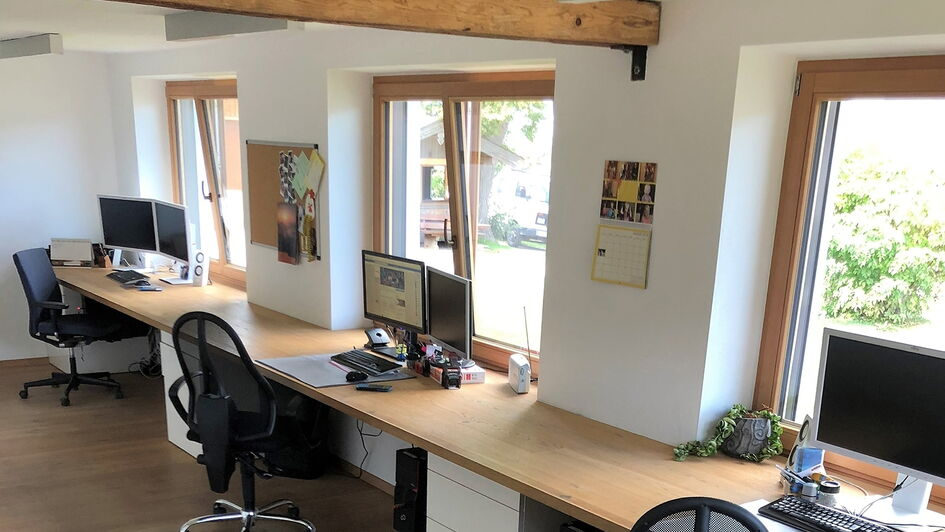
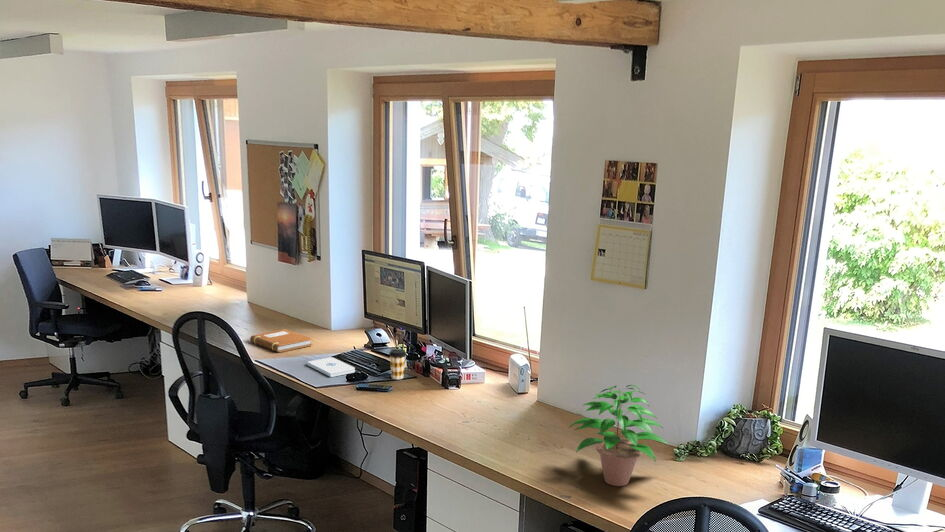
+ notepad (331, 366)
+ notebook (280, 340)
+ coffee cup (397, 364)
+ potted plant (622, 430)
